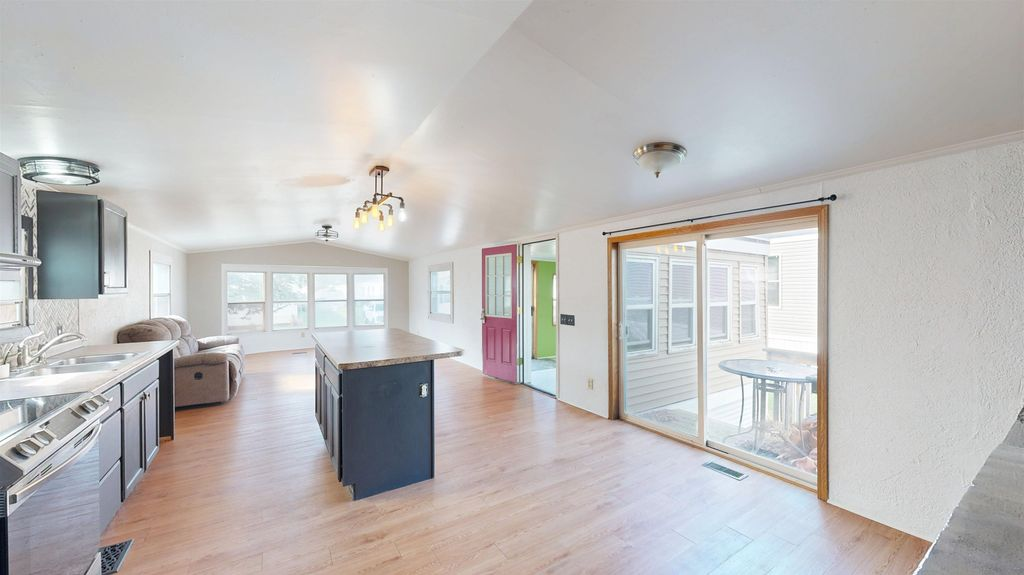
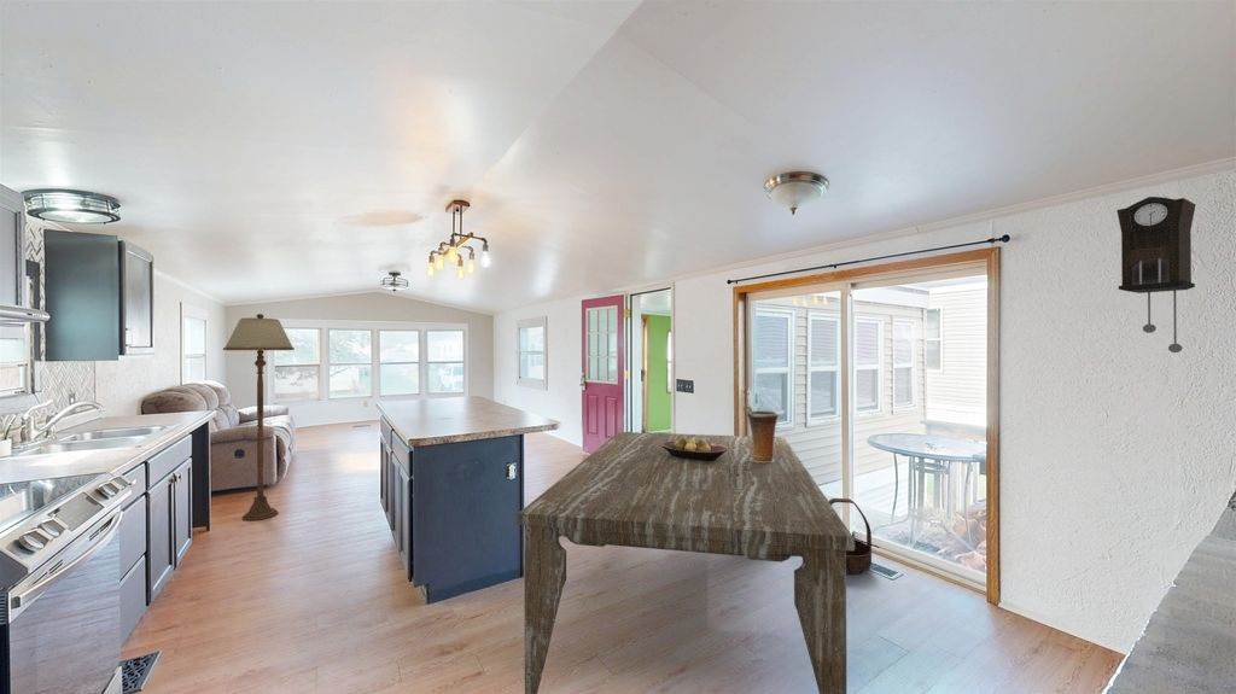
+ basket (855, 540)
+ vase (762, 432)
+ floor lamp (260, 414)
+ pendulum clock (1155, 275)
+ dining table (690, 531)
+ fruit bowl (693, 447)
